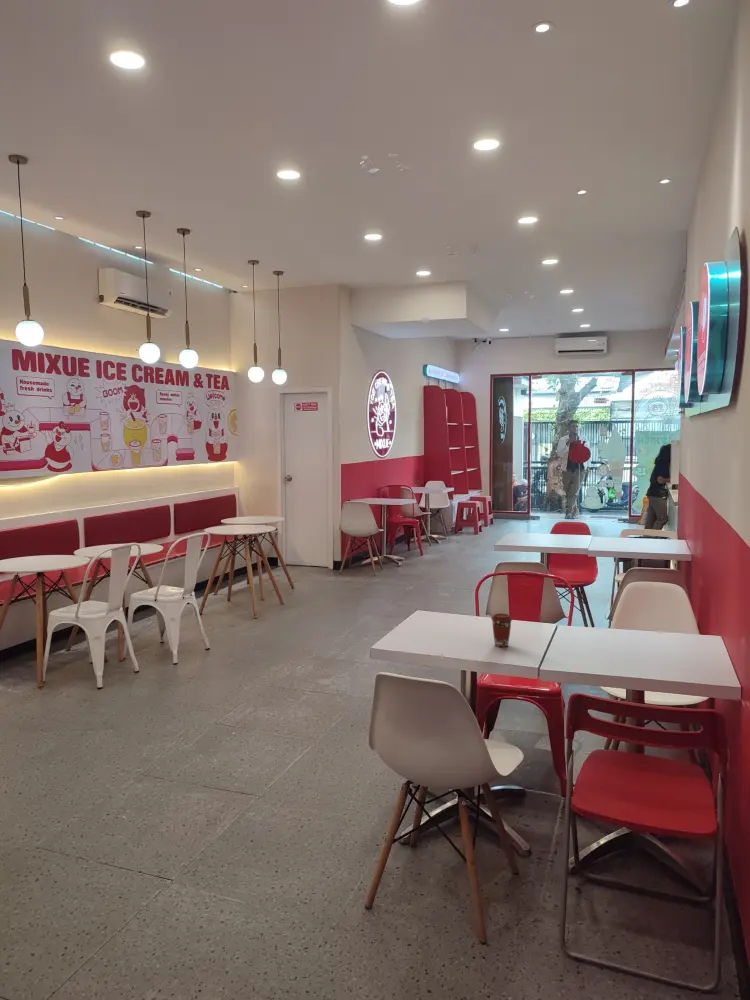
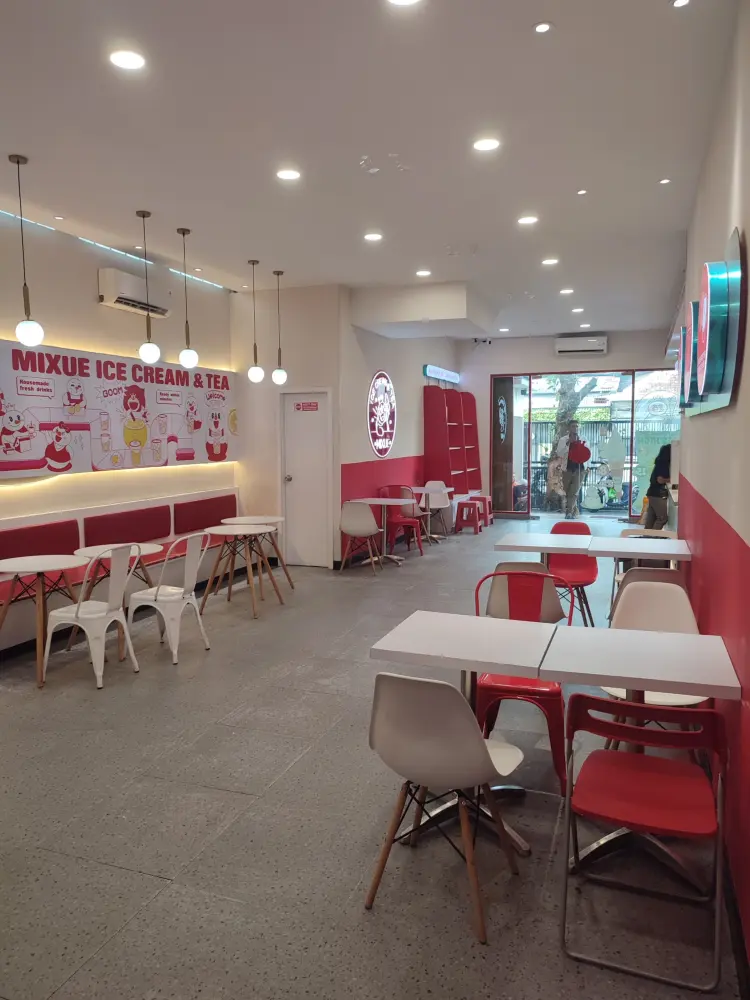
- coffee cup (501, 630)
